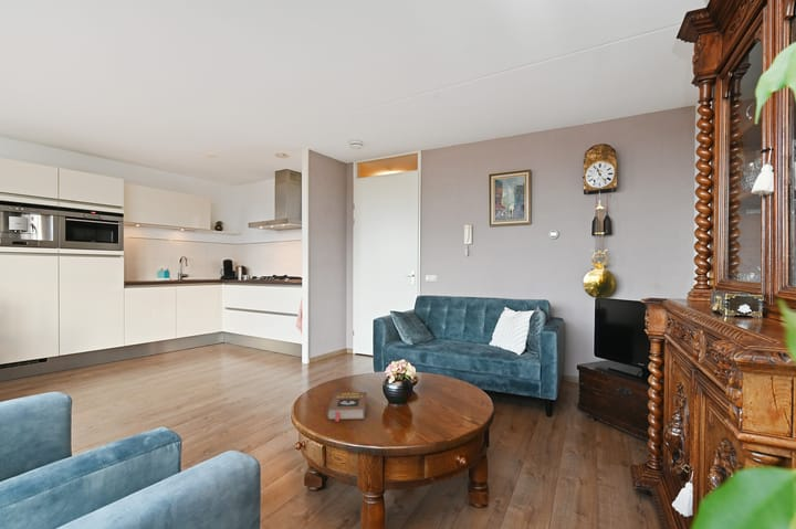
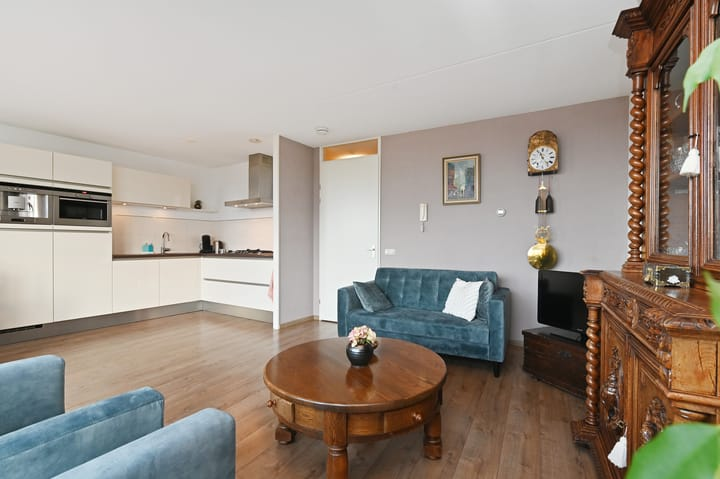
- book (347, 405)
